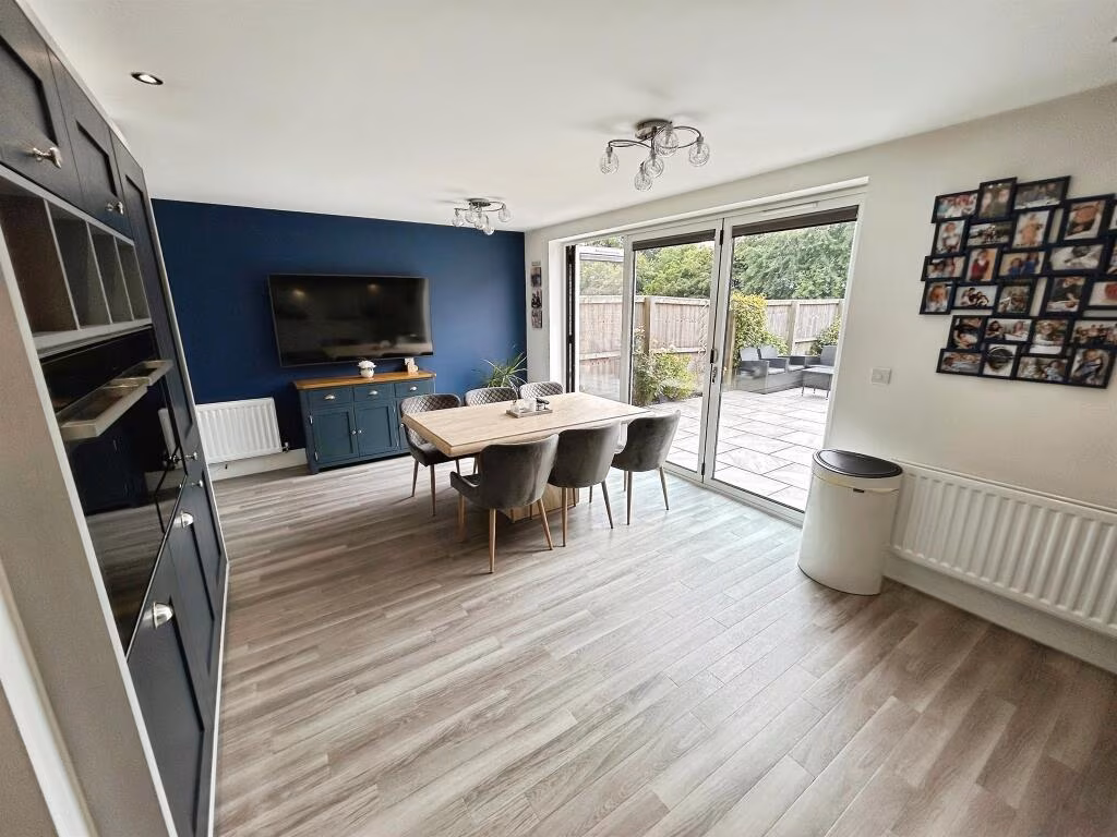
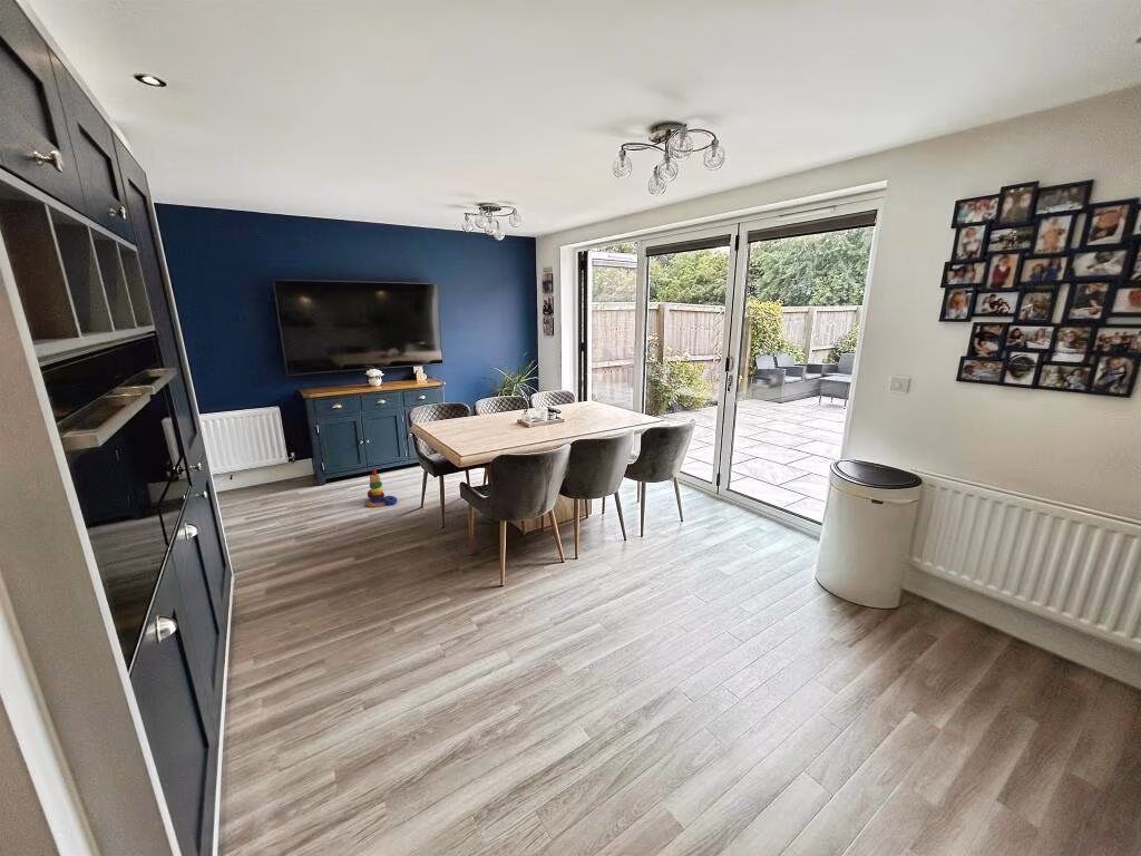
+ stacking toy (378, 484)
